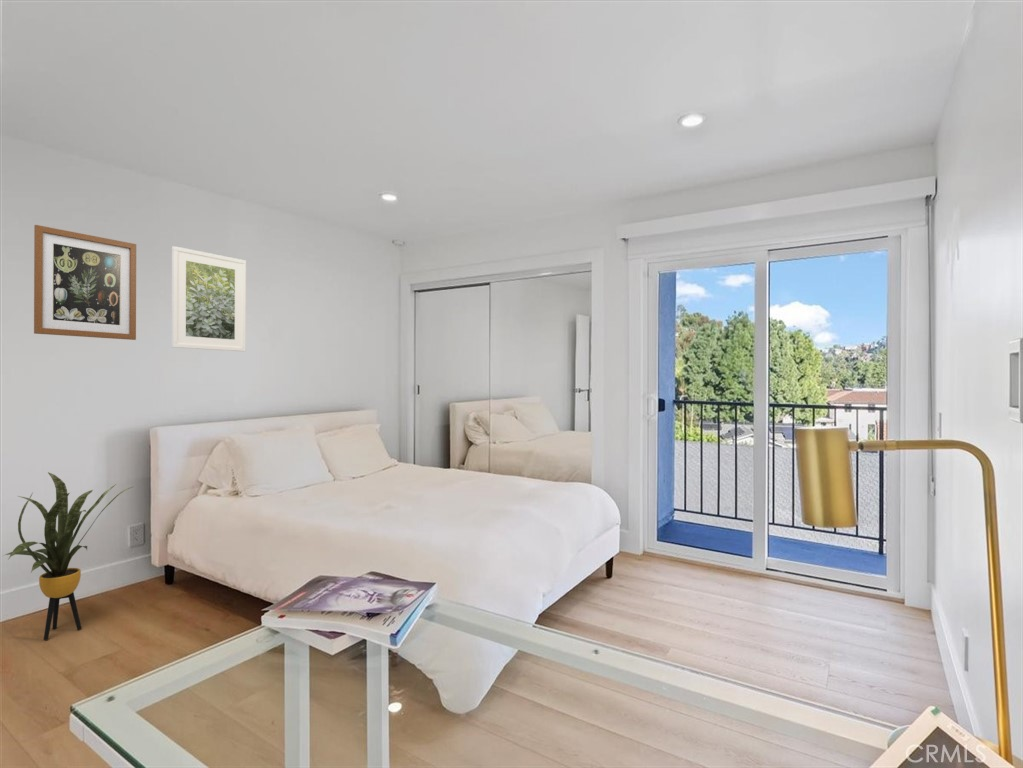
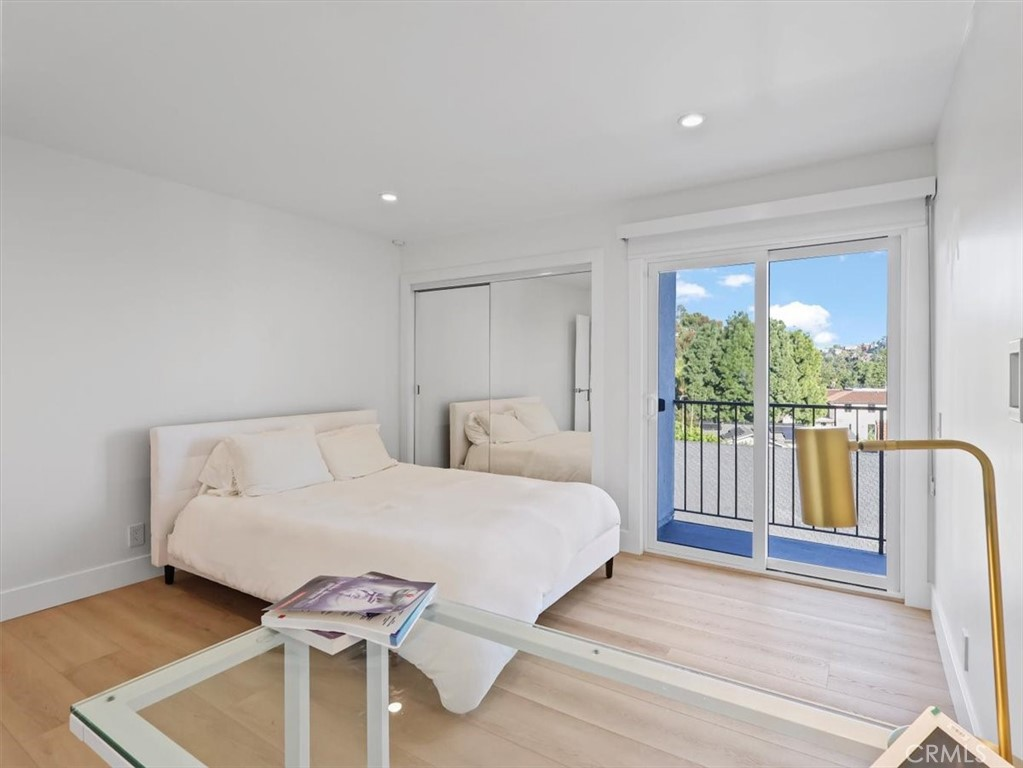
- wall art (88, 286)
- house plant (67, 552)
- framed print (210, 301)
